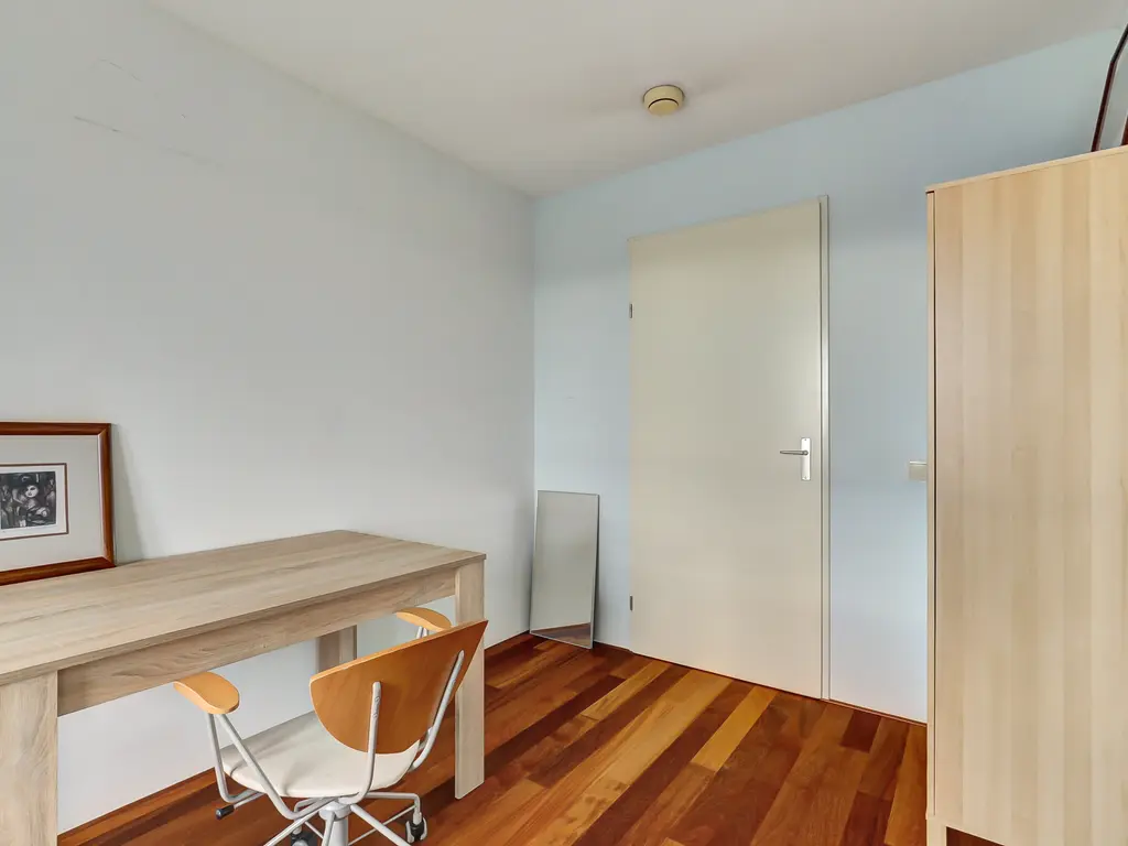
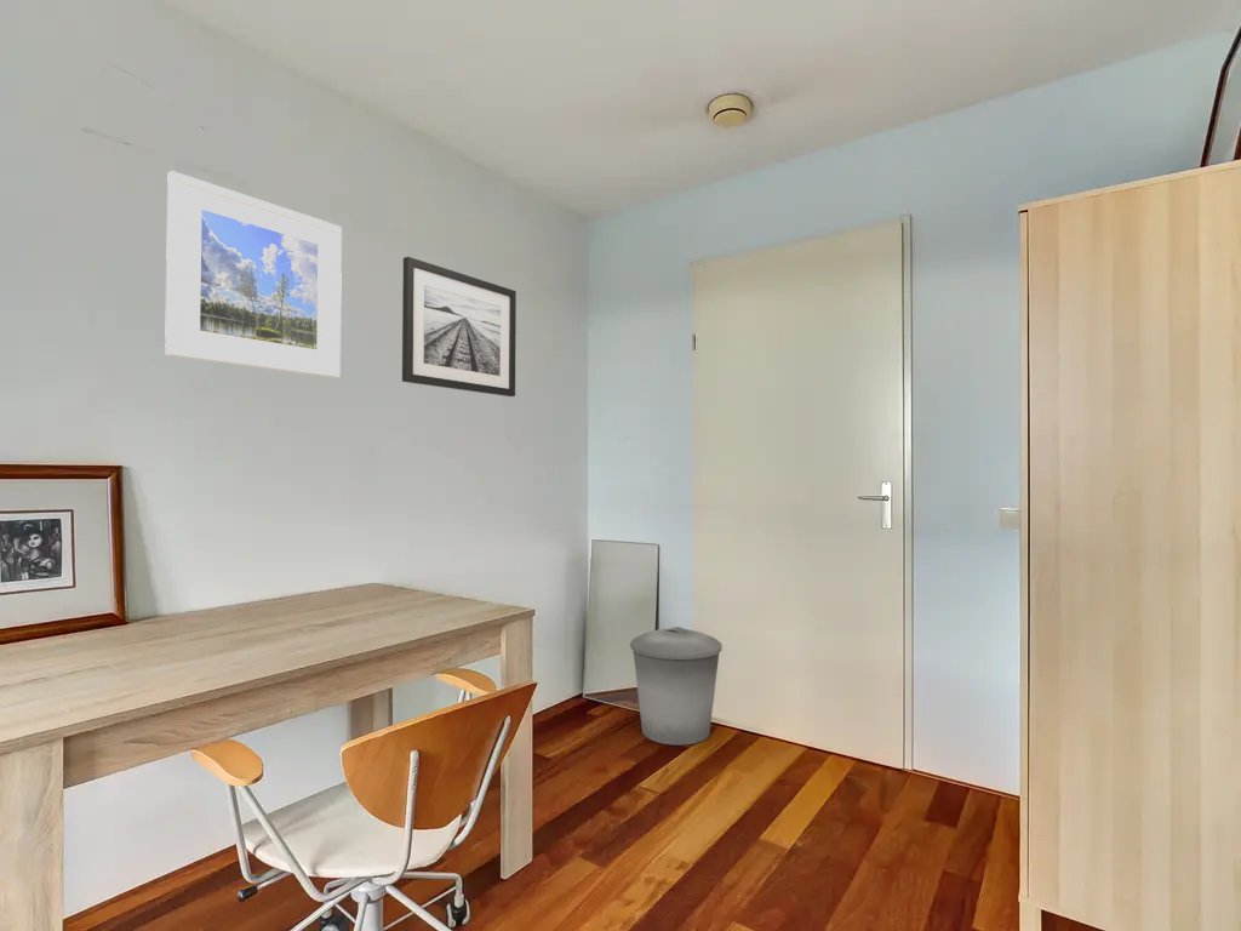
+ trash can (675, 679)
+ wall art (463, 332)
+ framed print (262, 284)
